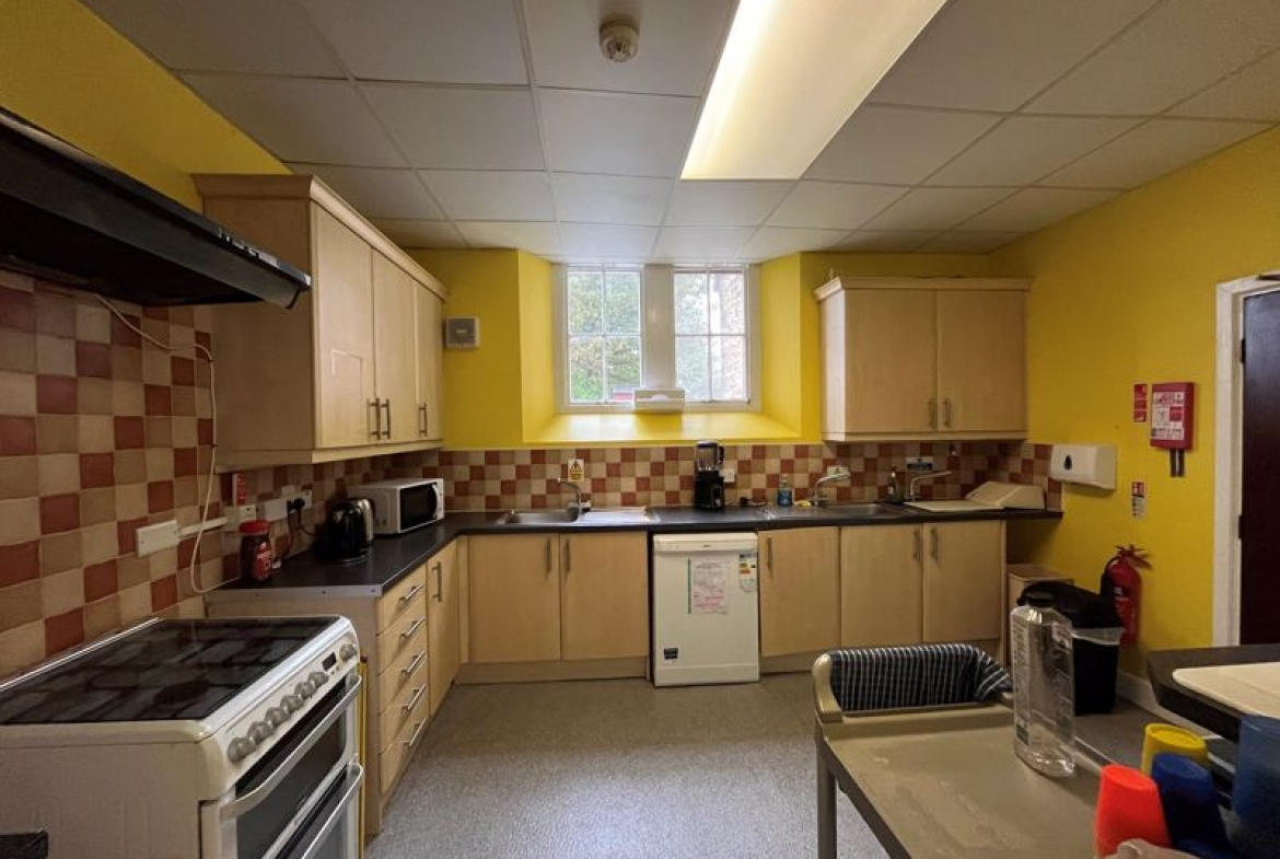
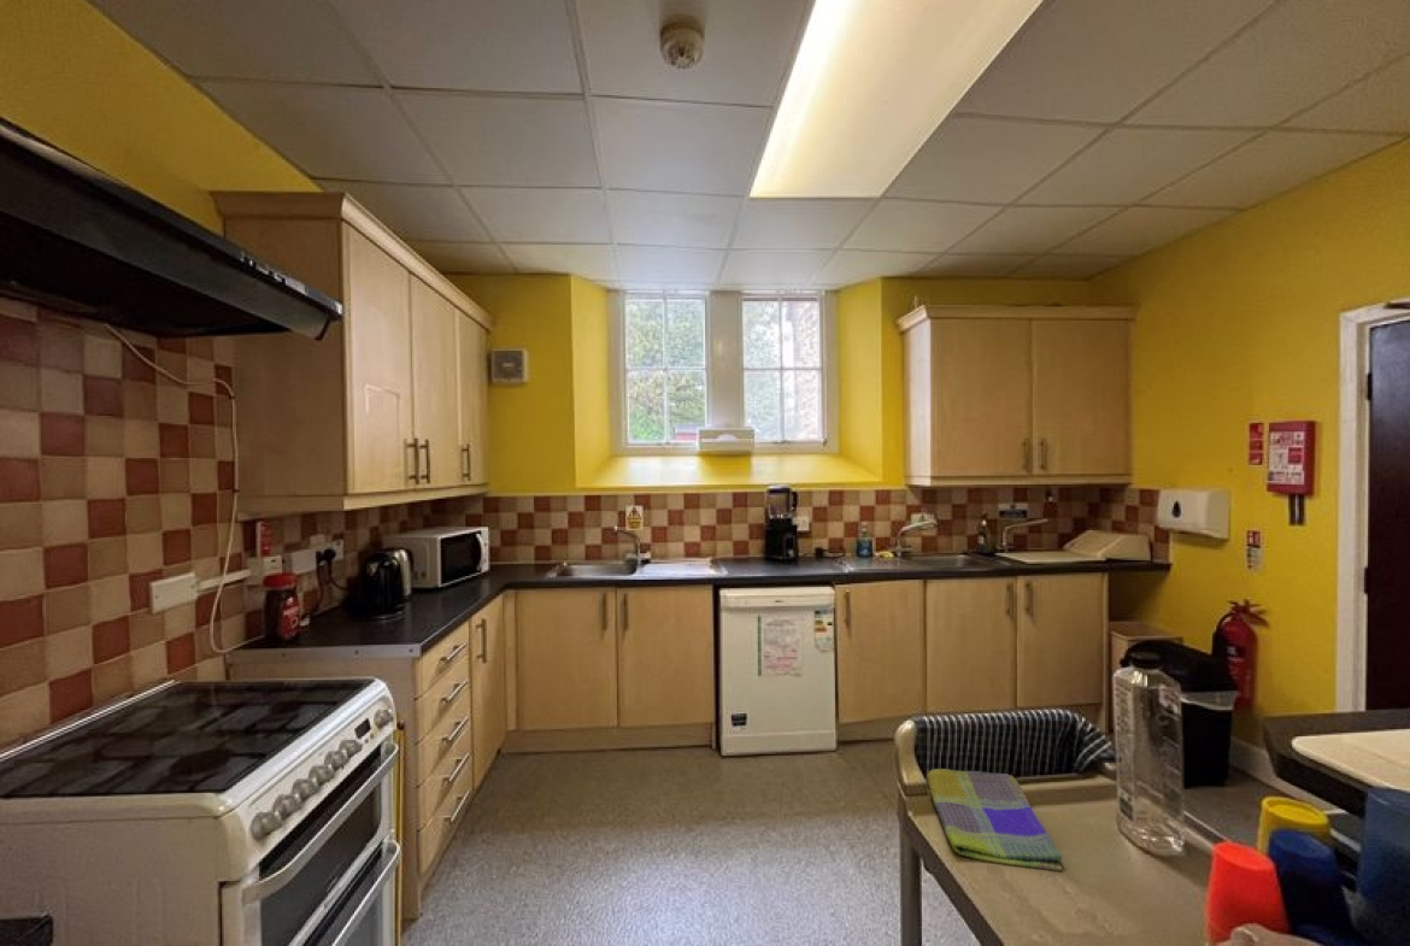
+ dish towel (986, 811)
